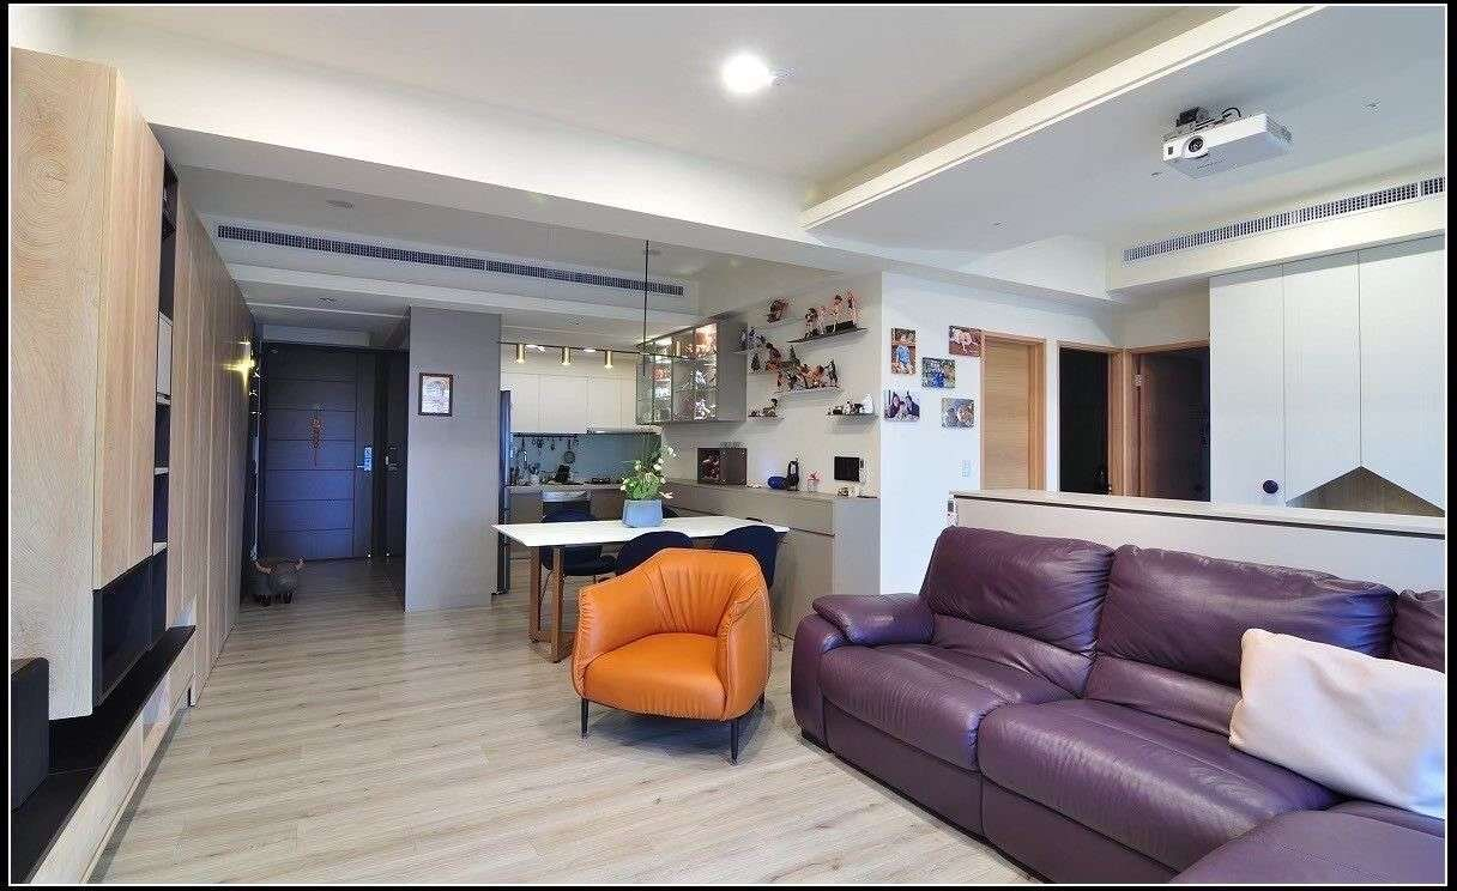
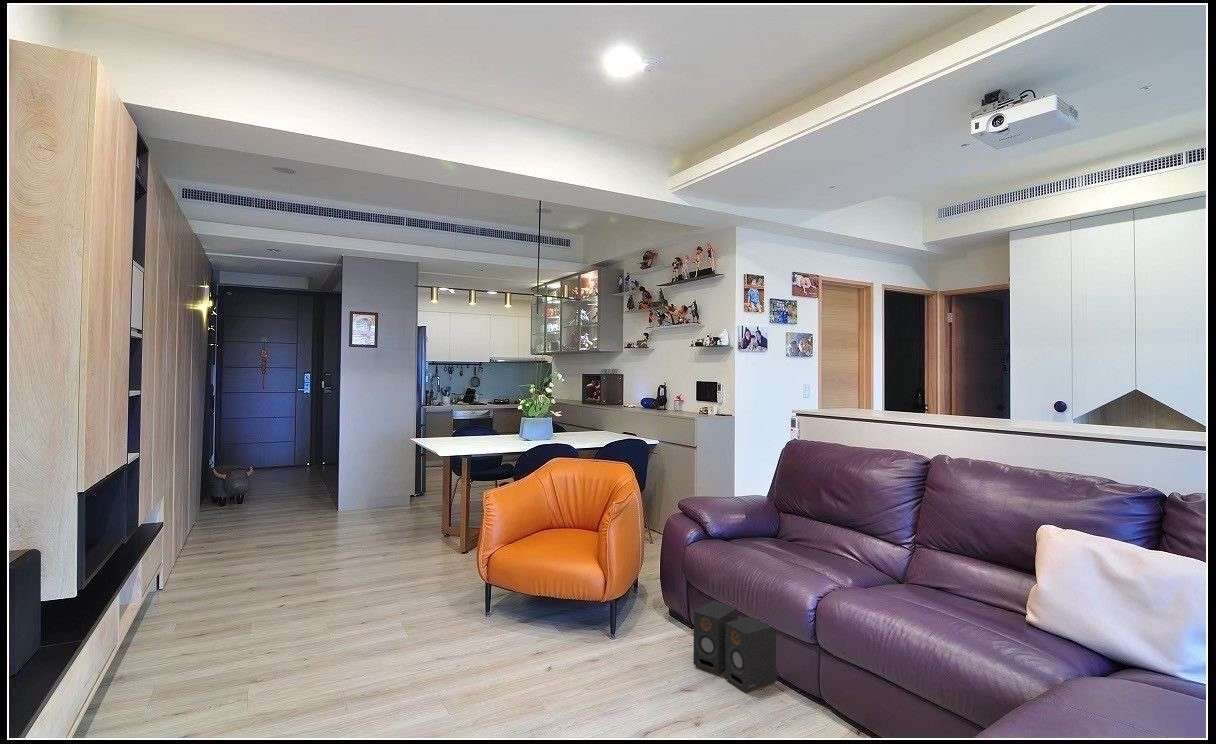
+ speaker (730, 643)
